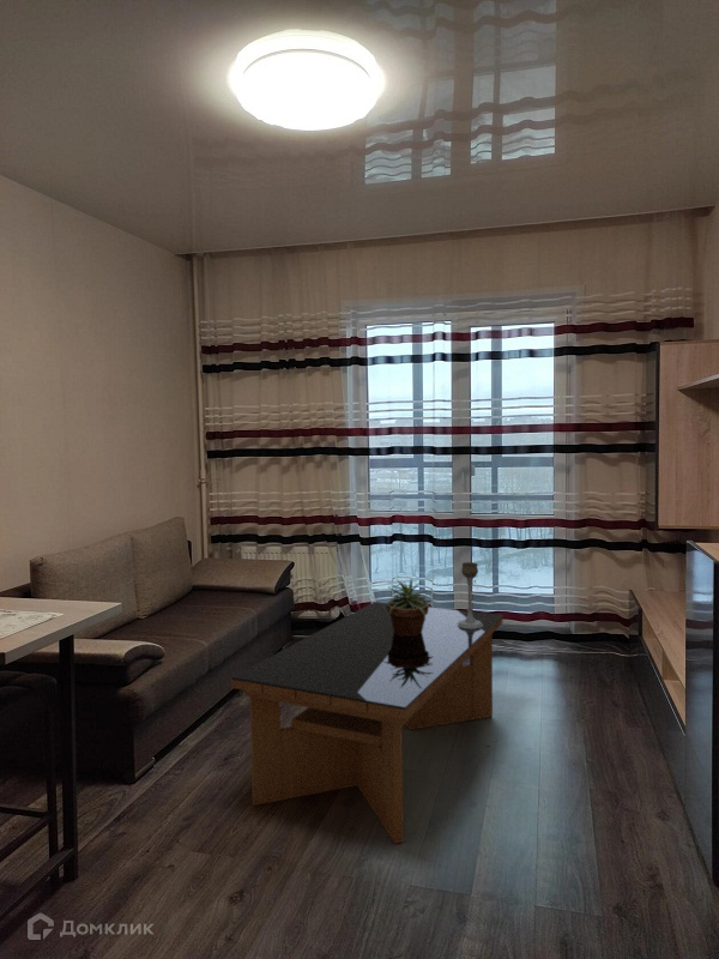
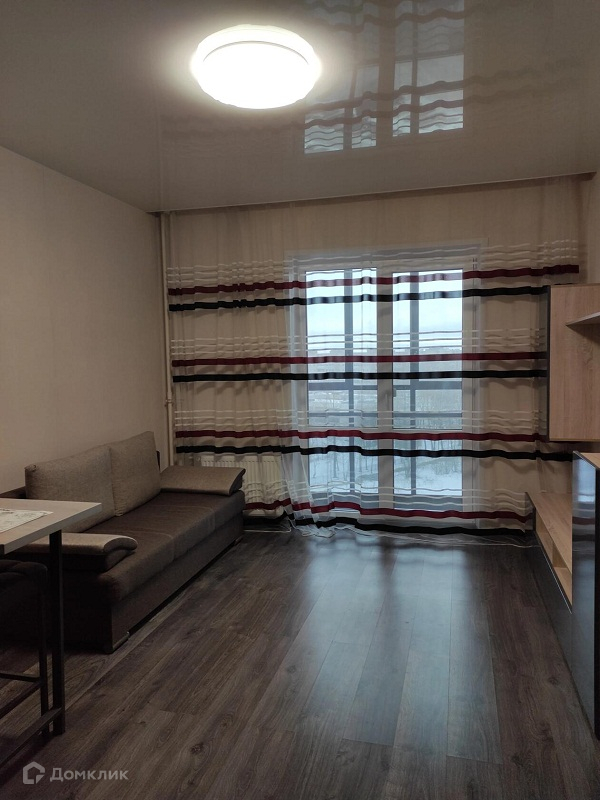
- potted plant (405, 605)
- coffee table (386, 698)
- candle holder (470, 593)
